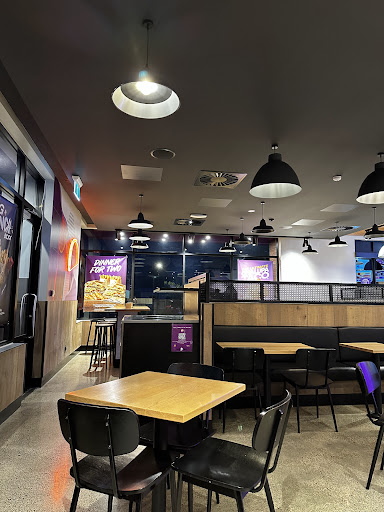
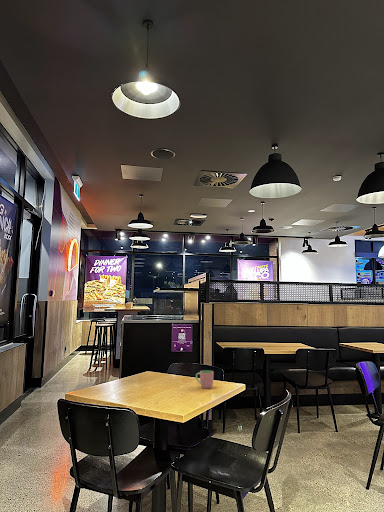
+ cup (204, 379)
